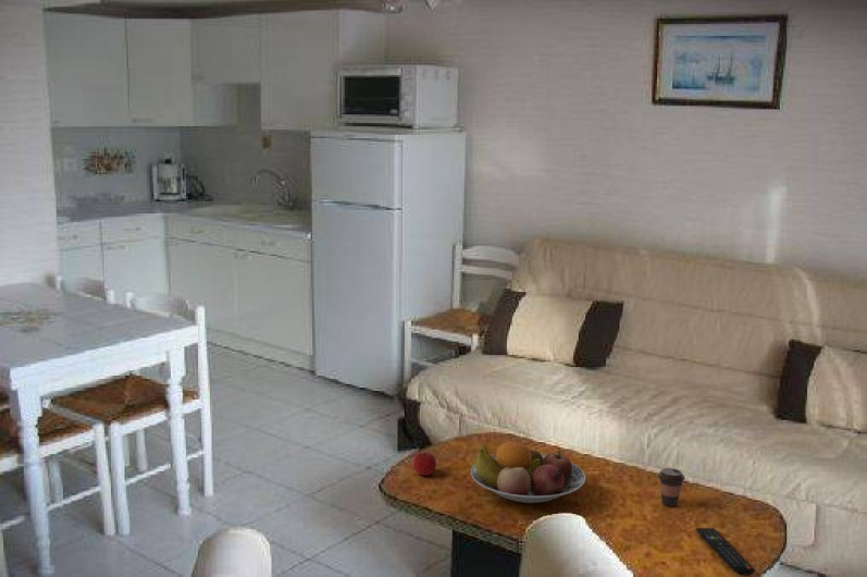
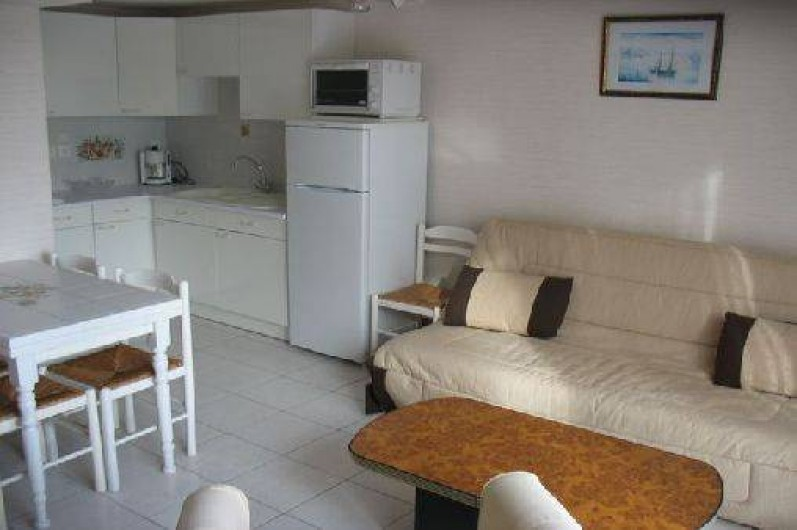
- coffee cup (670, 487)
- fruit bowl (528, 468)
- apple (424, 462)
- remote control (723, 550)
